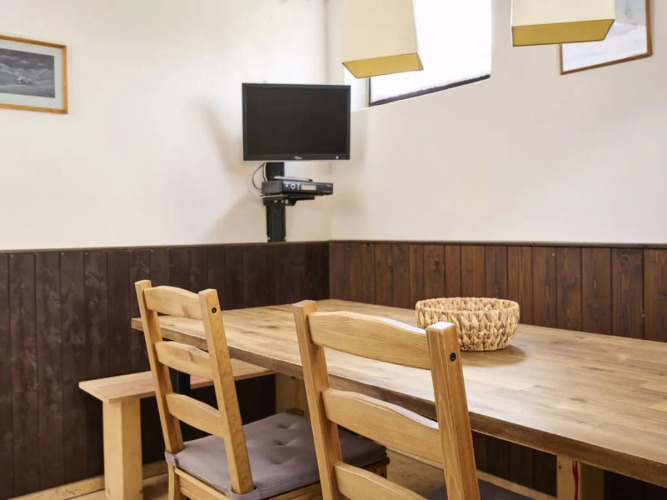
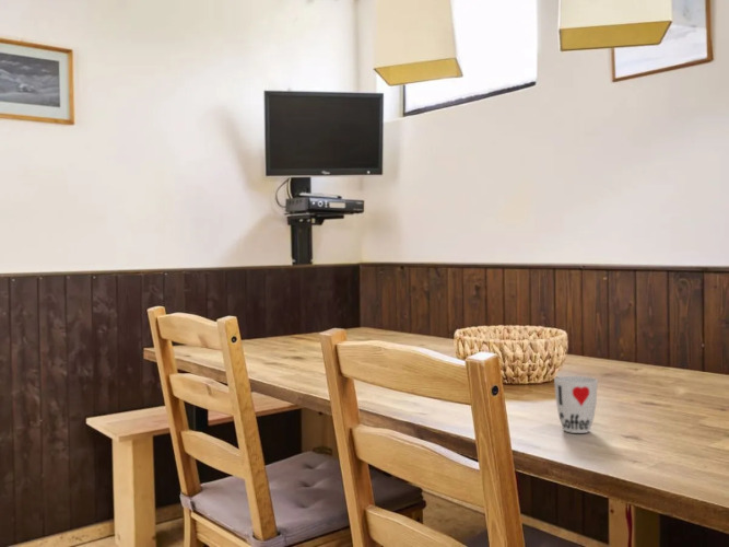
+ cup (576, 404)
